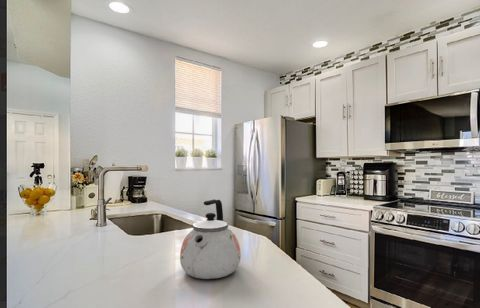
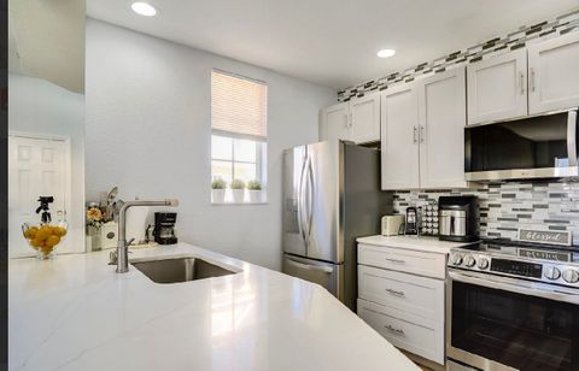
- kettle (210, 235)
